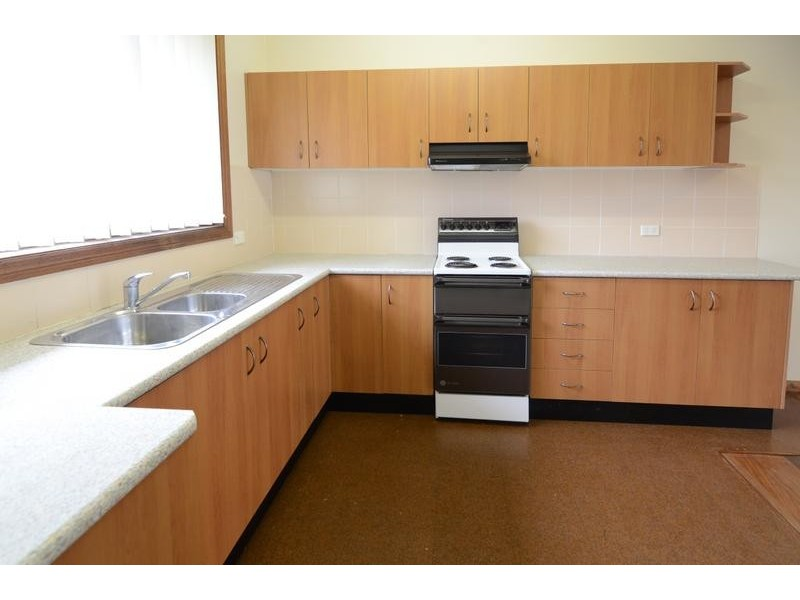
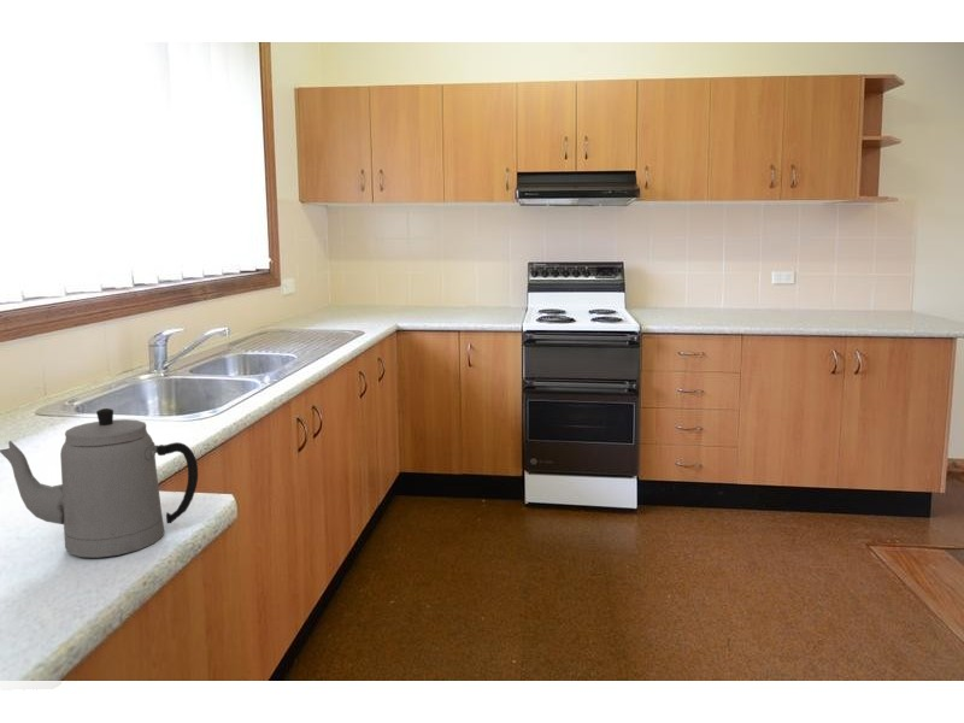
+ teapot (102, 475)
